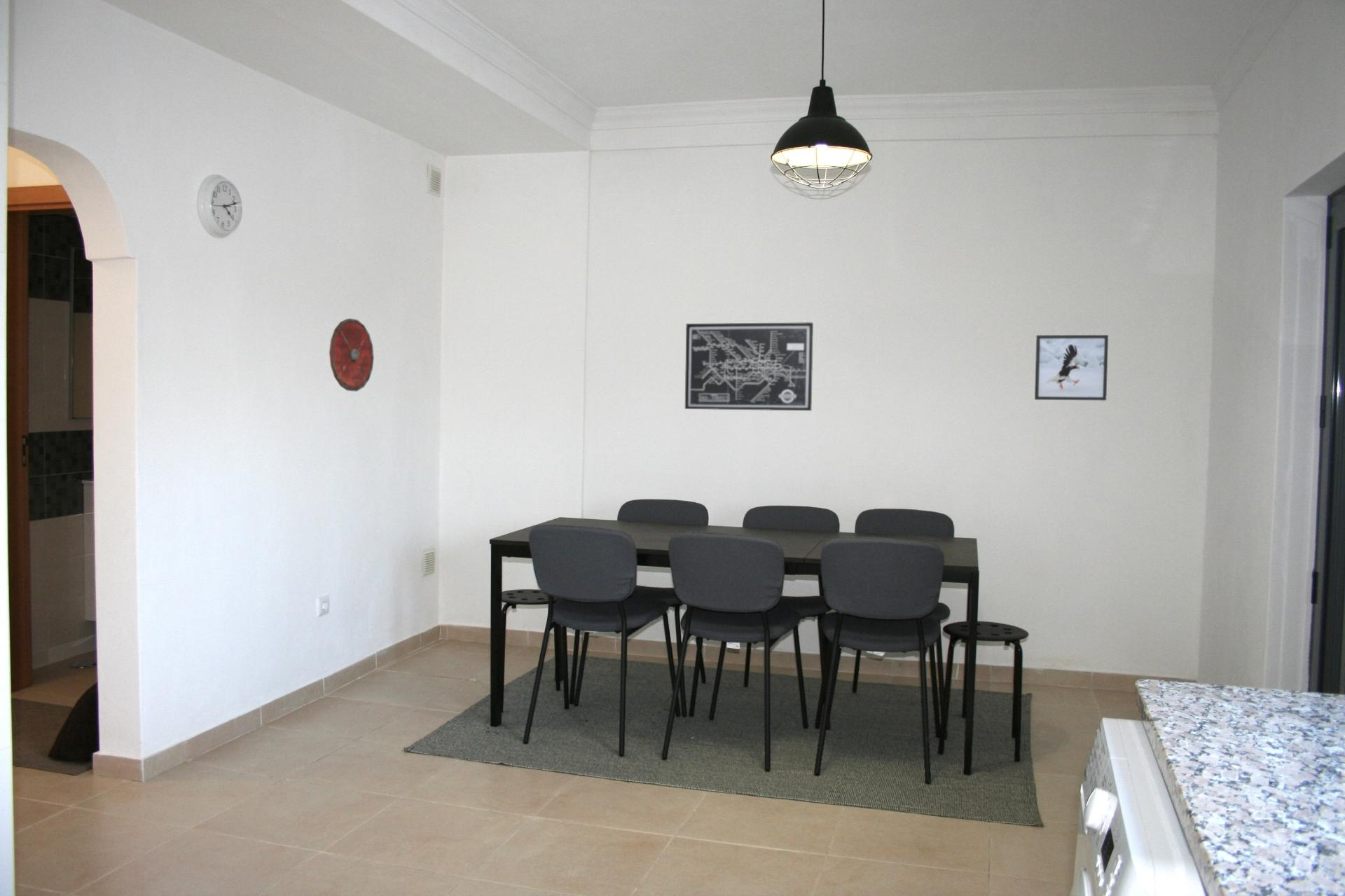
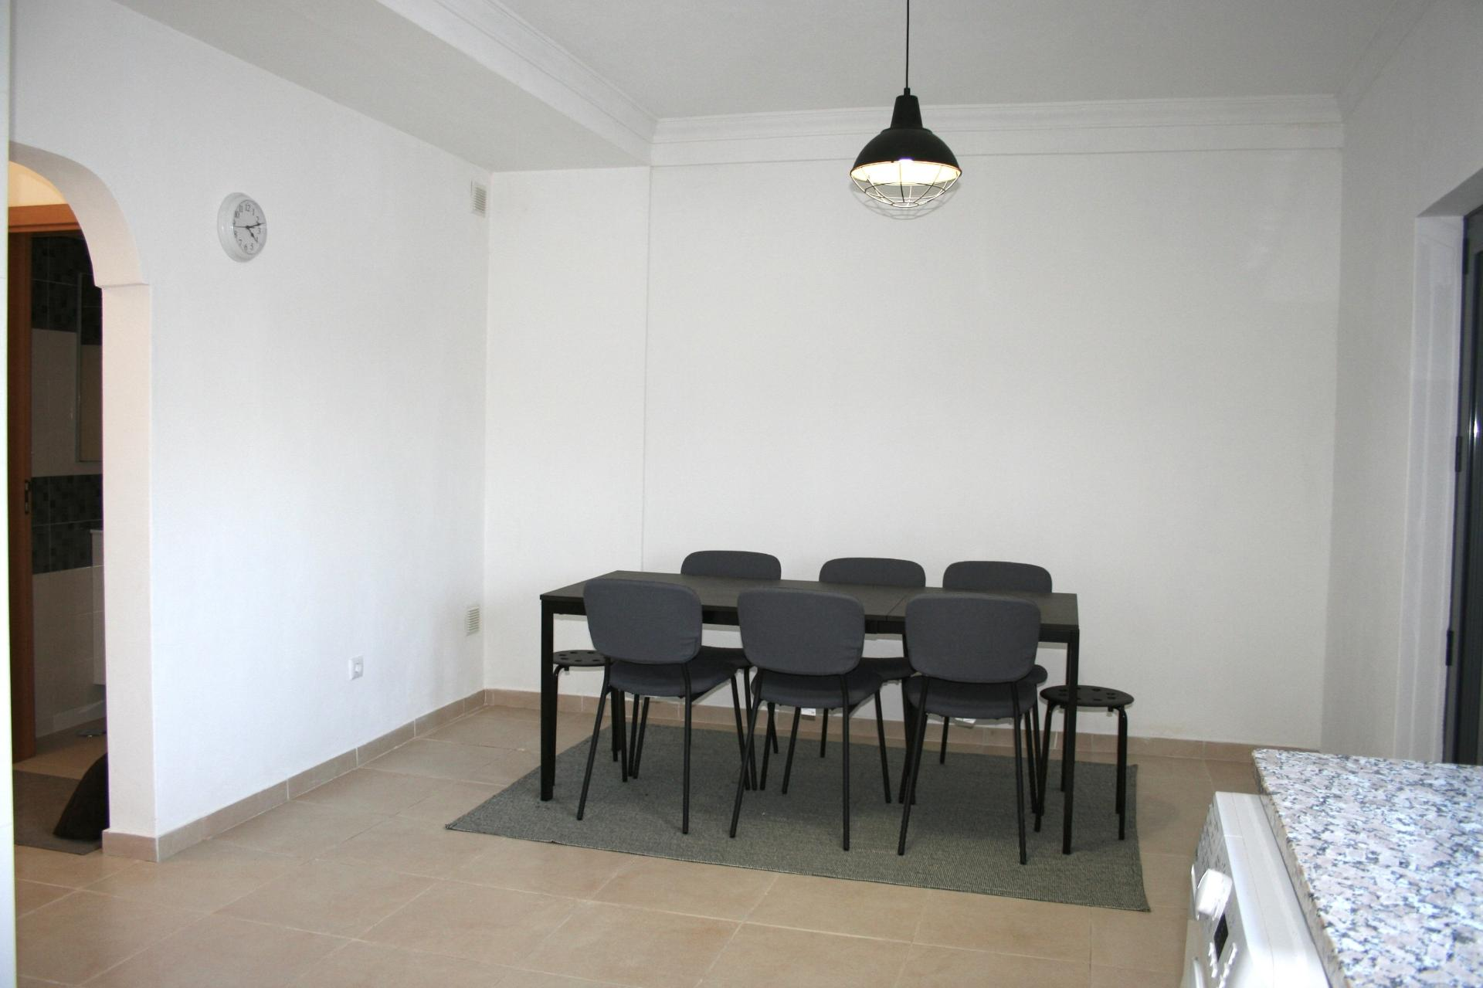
- wall art (748, 366)
- round shield (354, 354)
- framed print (1070, 367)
